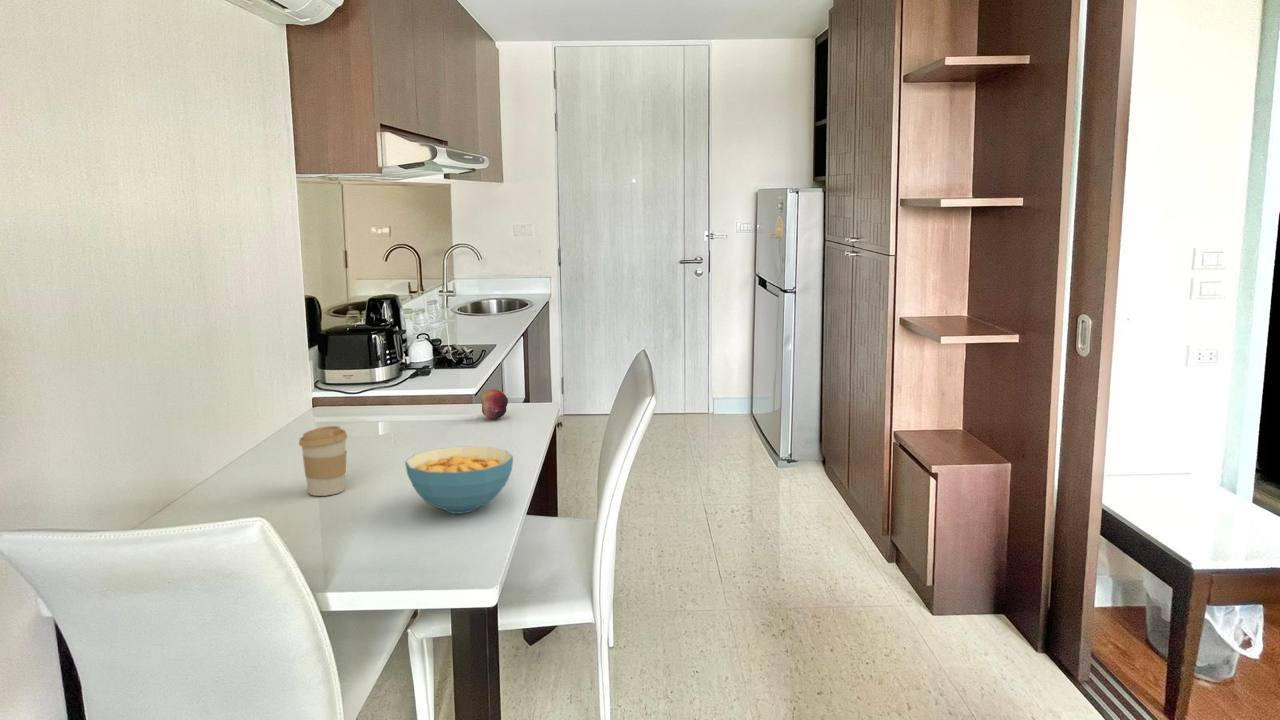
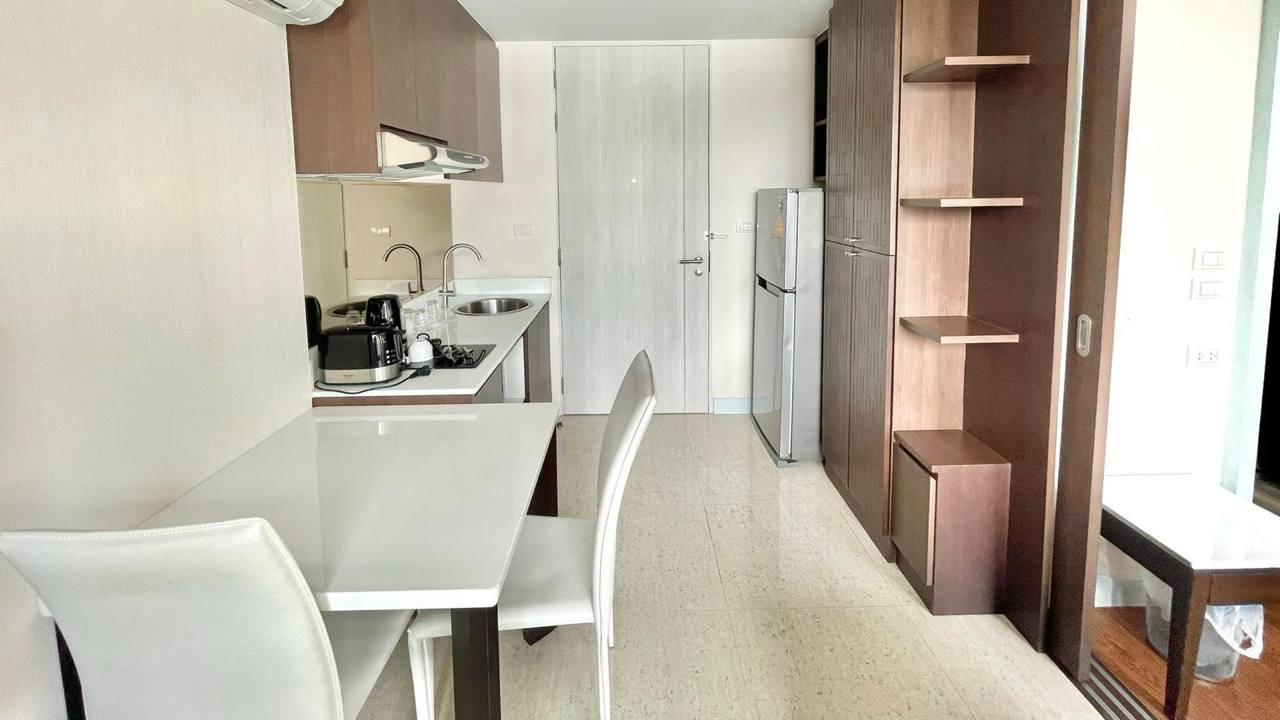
- fruit (494, 404)
- cereal bowl (460, 483)
- coffee cup (324, 459)
